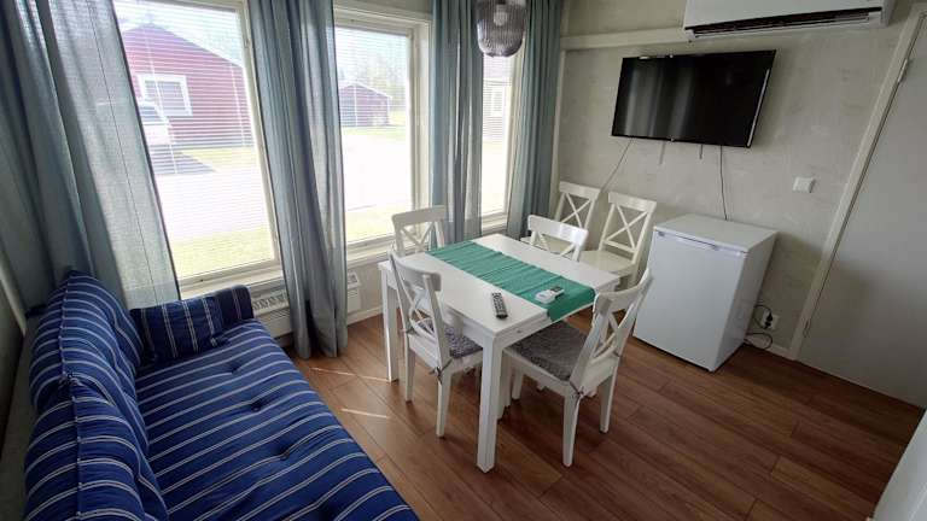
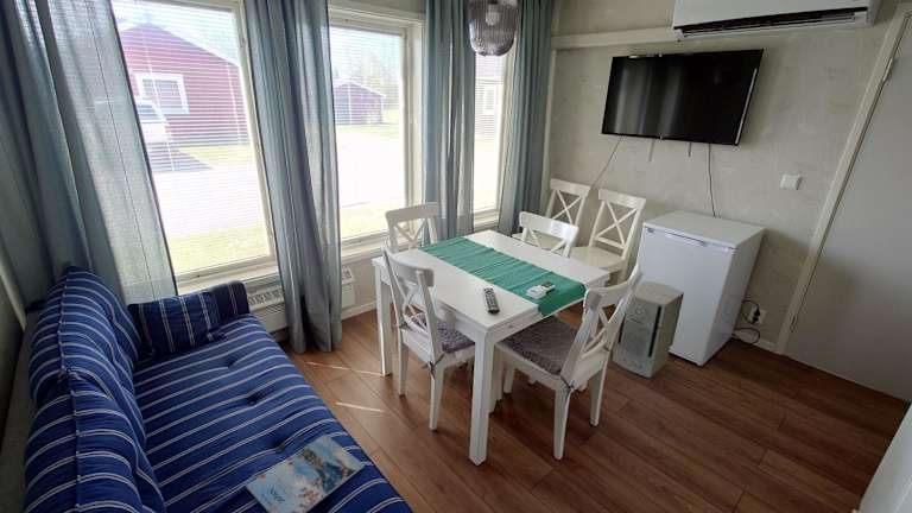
+ air purifier (647, 327)
+ magazine (306, 475)
